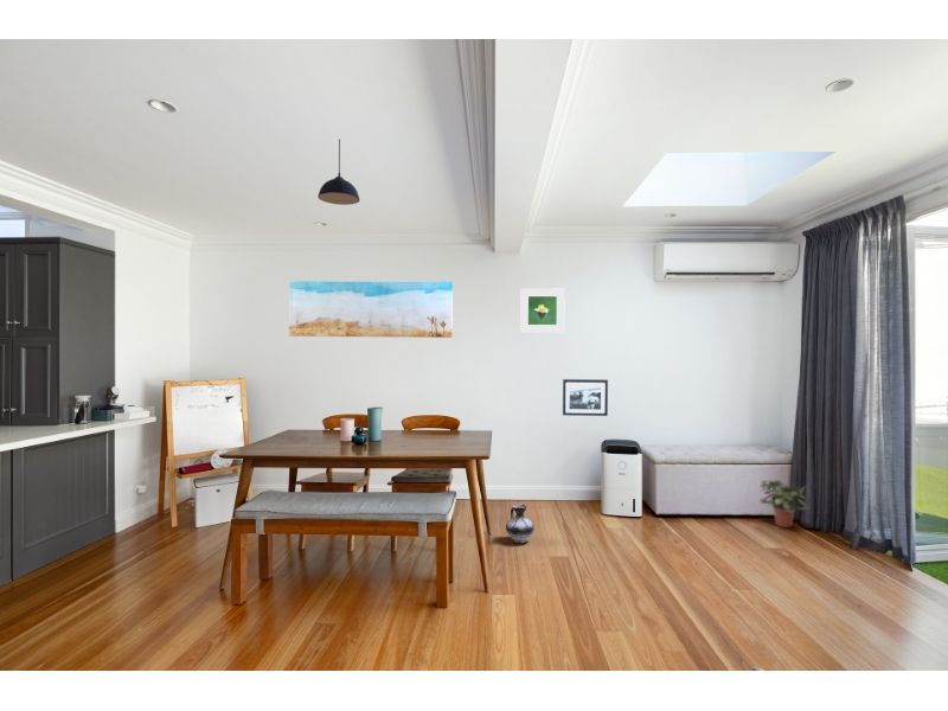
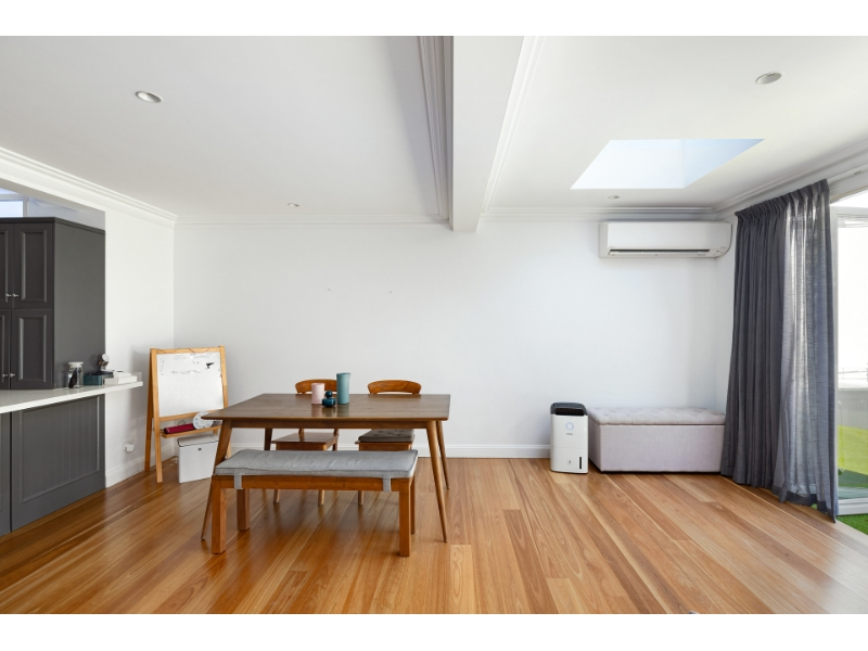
- ceramic jug (519, 523)
- picture frame (584, 397)
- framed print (542, 310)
- wall art (370, 309)
- potted plant (783, 502)
- pendant light (339, 168)
